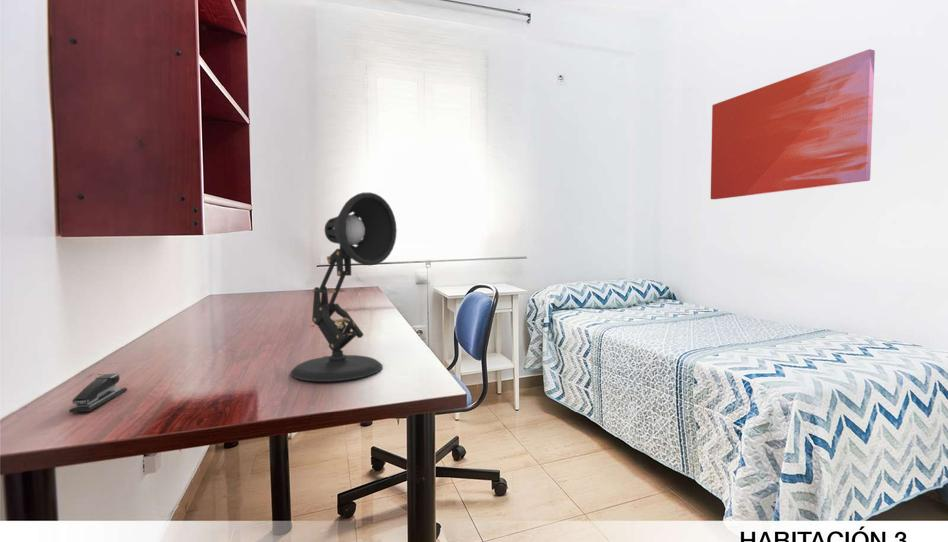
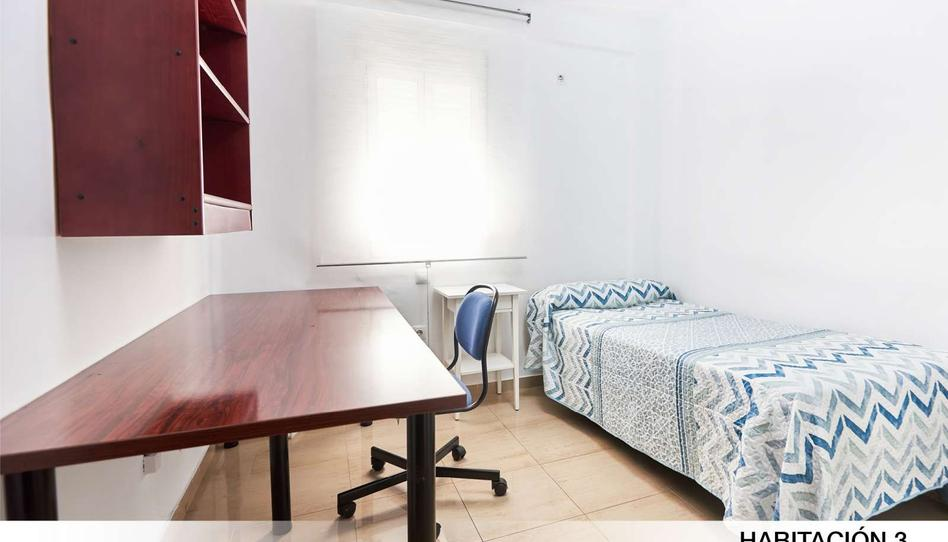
- wall art (779, 137)
- desk lamp (338, 283)
- stapler (98, 390)
